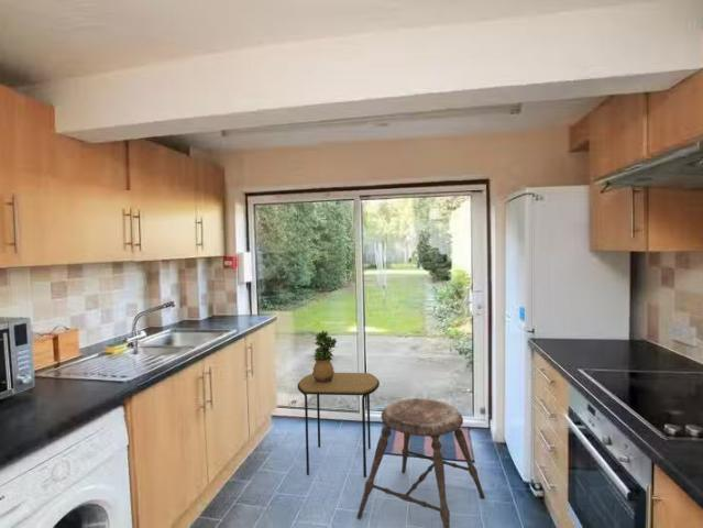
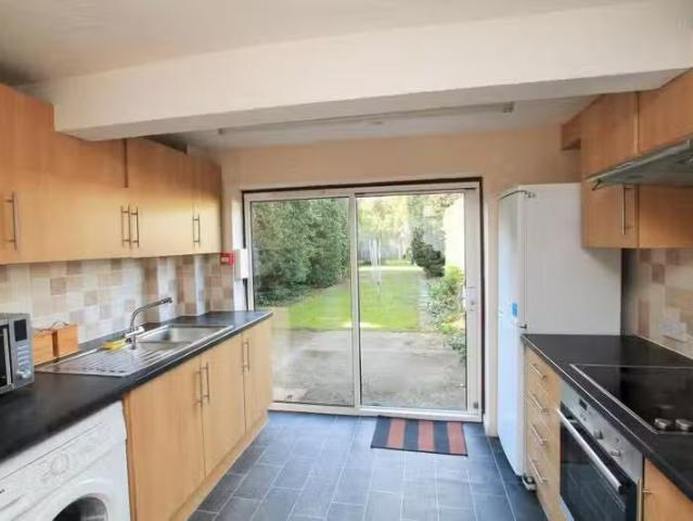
- side table (319, 420)
- potted plant (325, 354)
- stool (421, 458)
